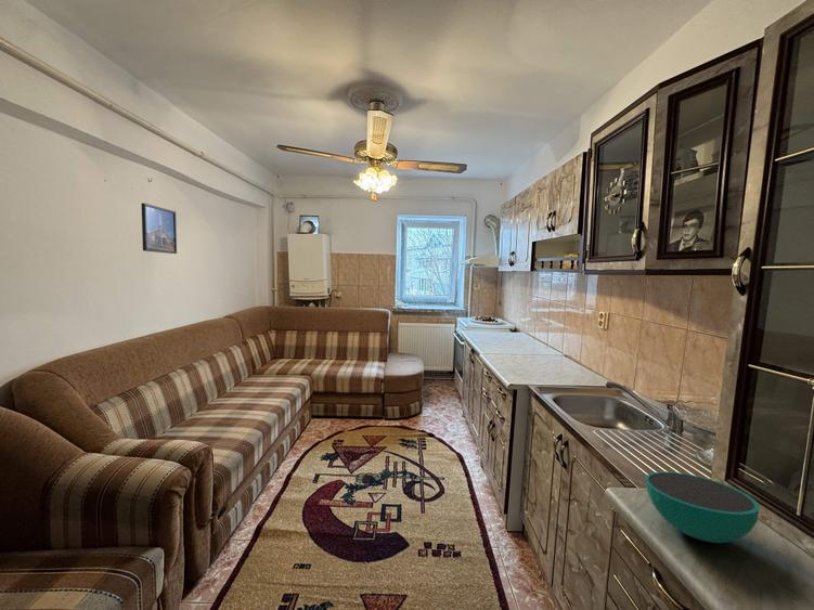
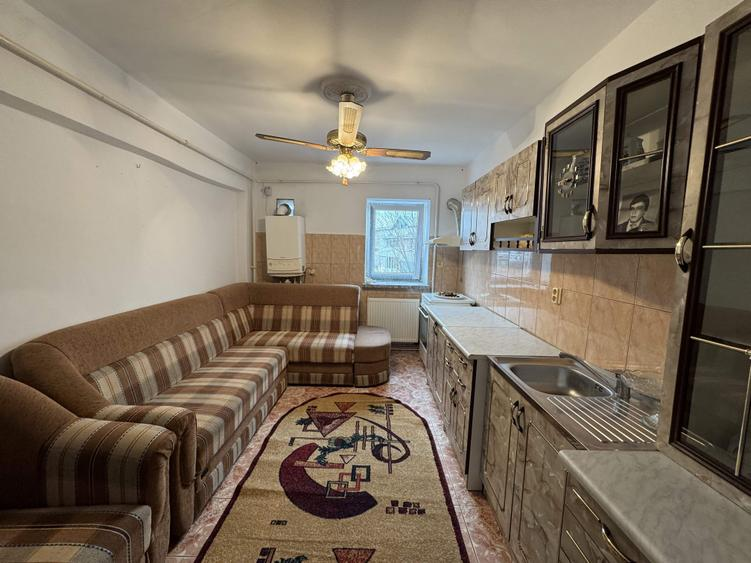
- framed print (159, 230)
- bowl (695, 507)
